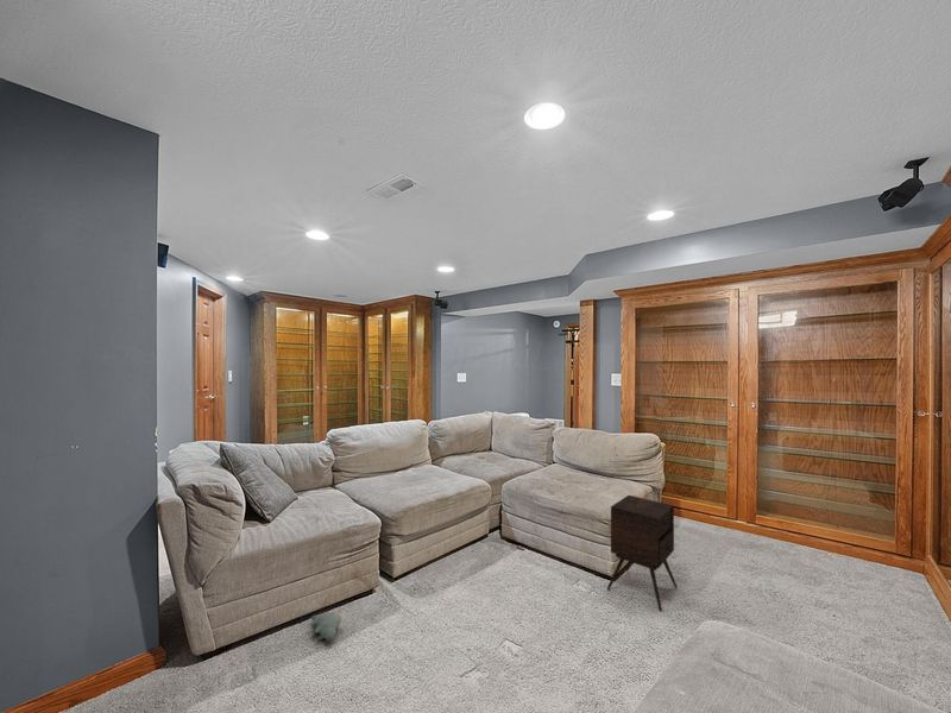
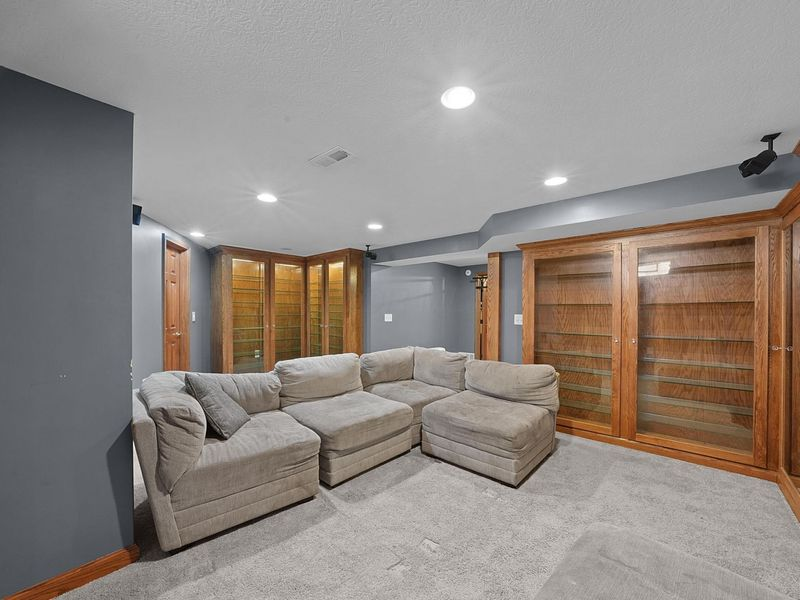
- side table (643, 547)
- plush toy (327, 623)
